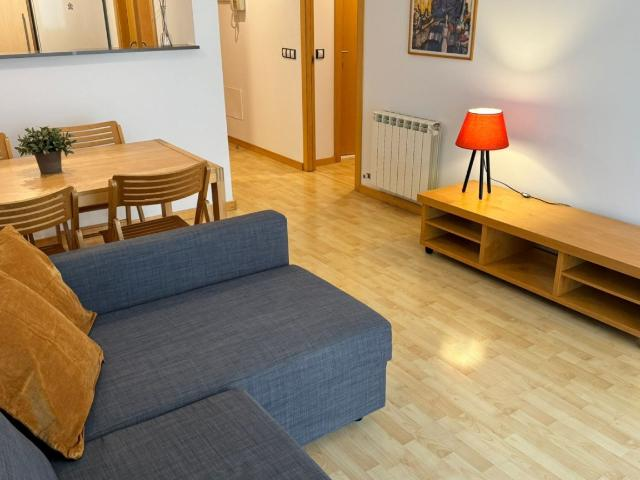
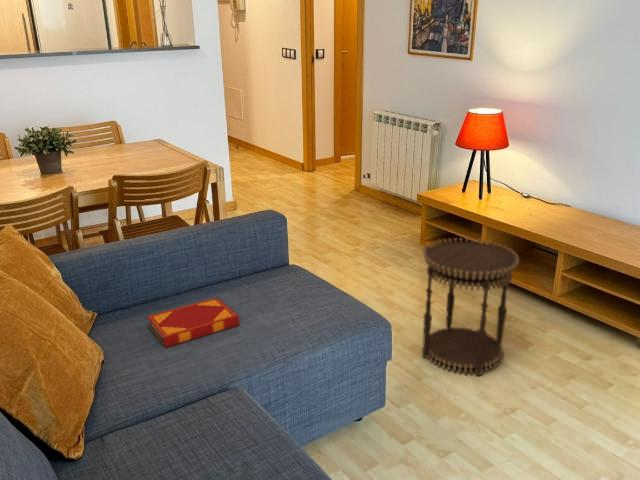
+ side table (453, 304)
+ hardback book (193, 320)
